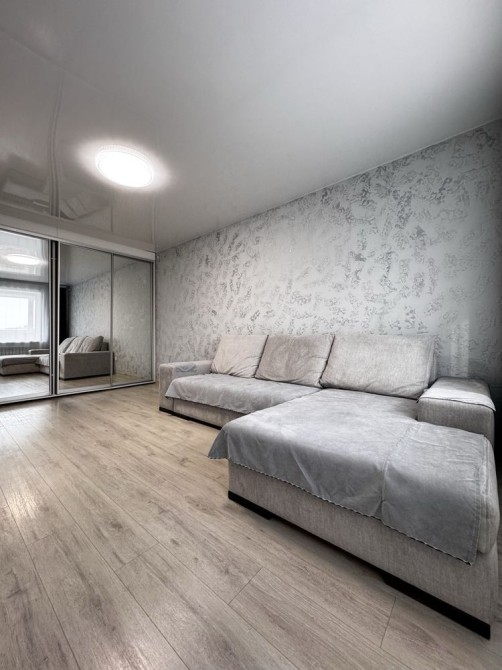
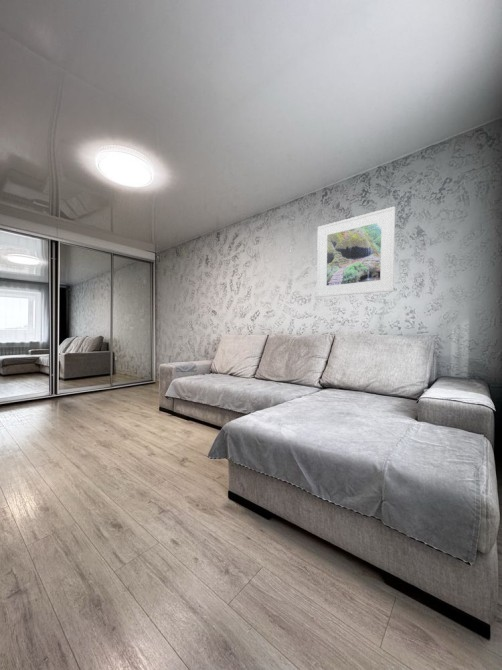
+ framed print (352, 256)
